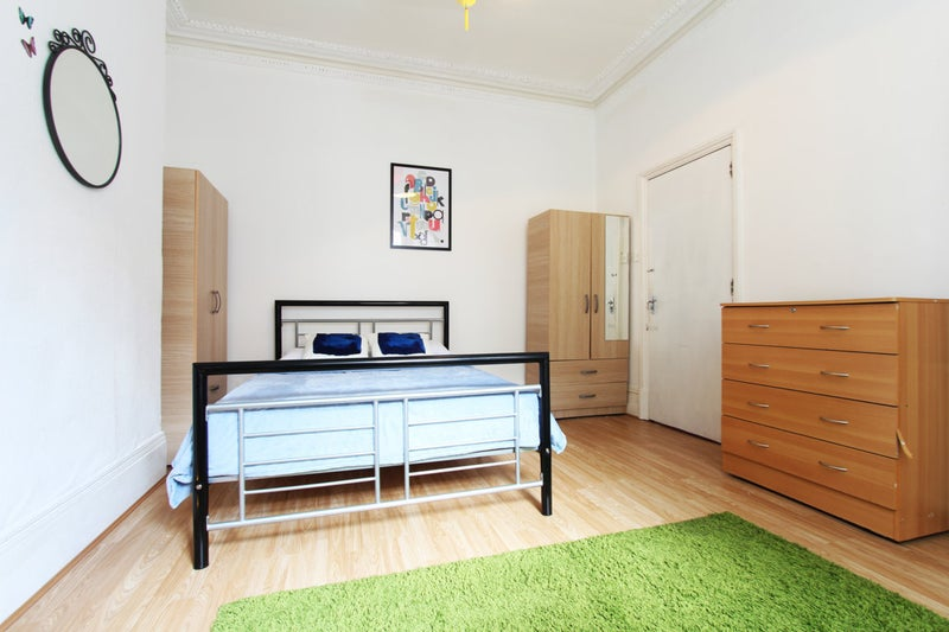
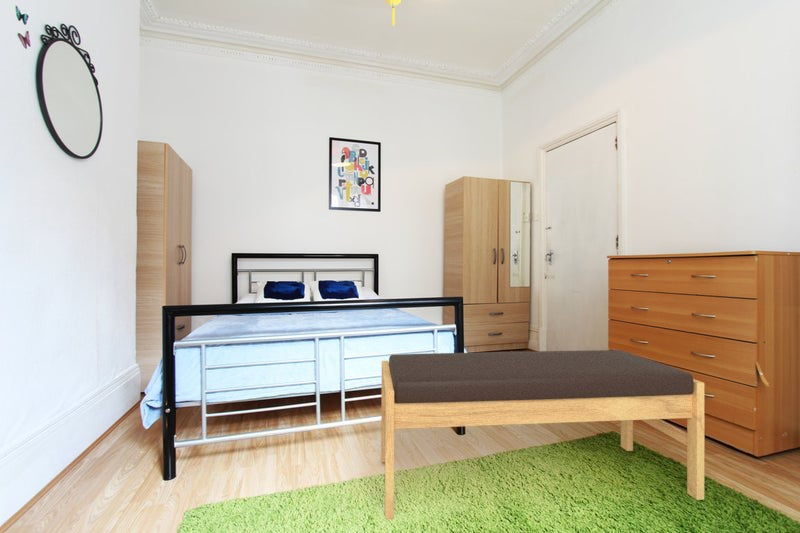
+ bench (526, 419)
